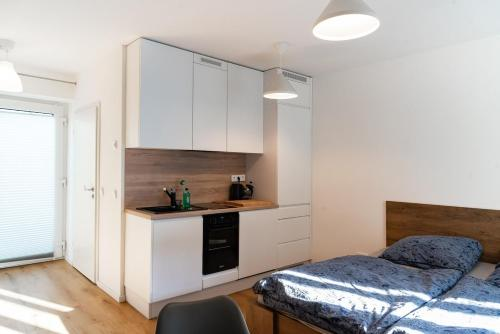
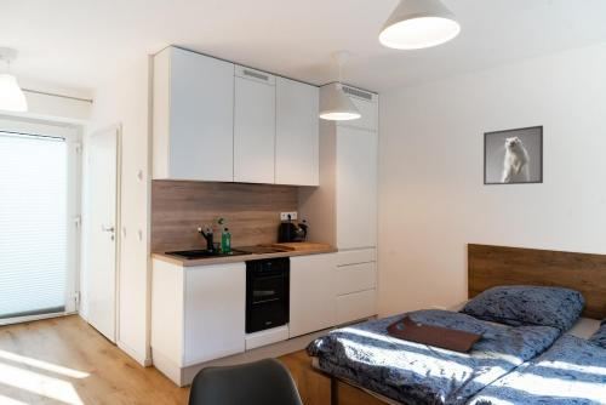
+ serving tray (435, 331)
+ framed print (511, 156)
